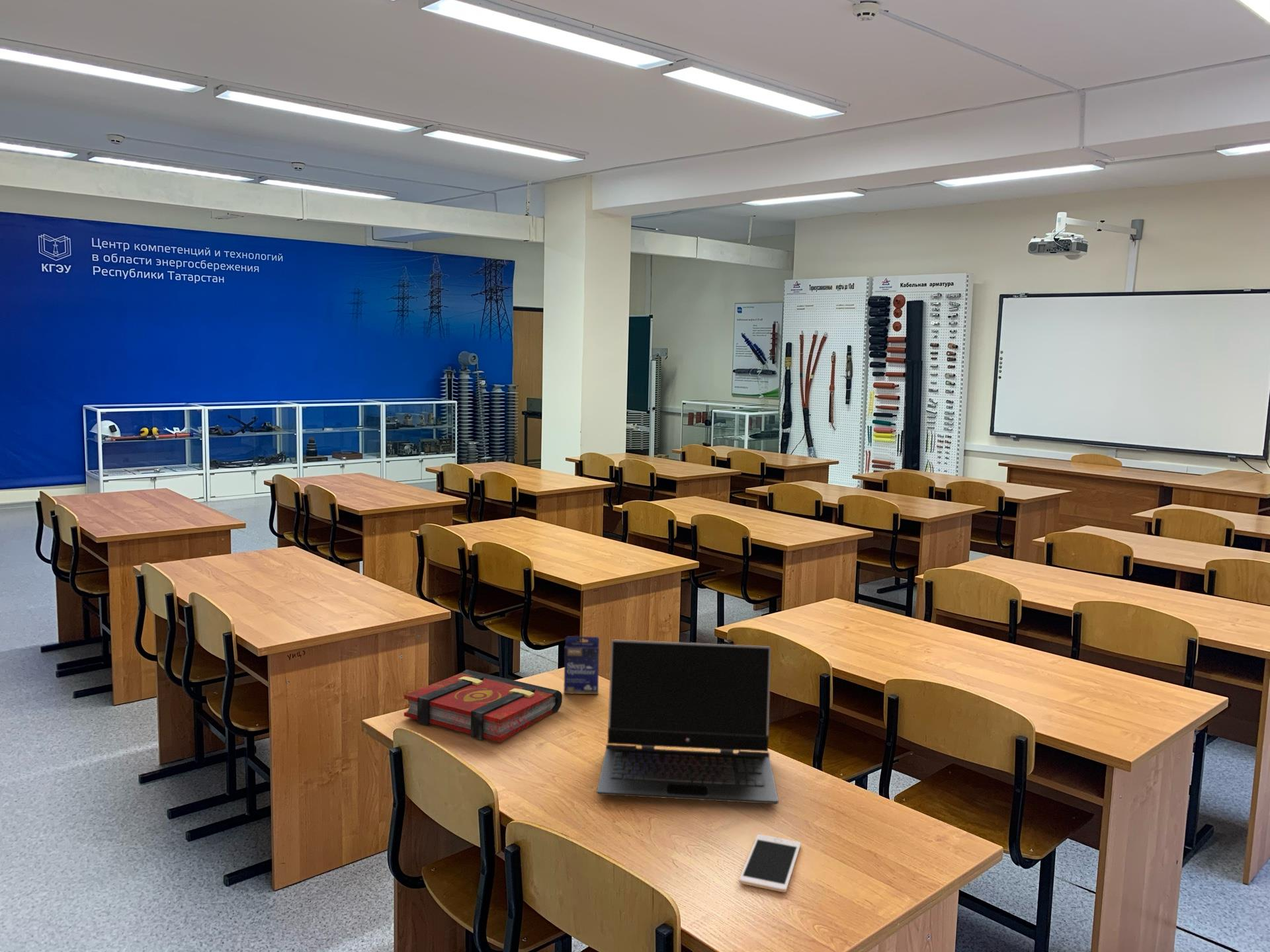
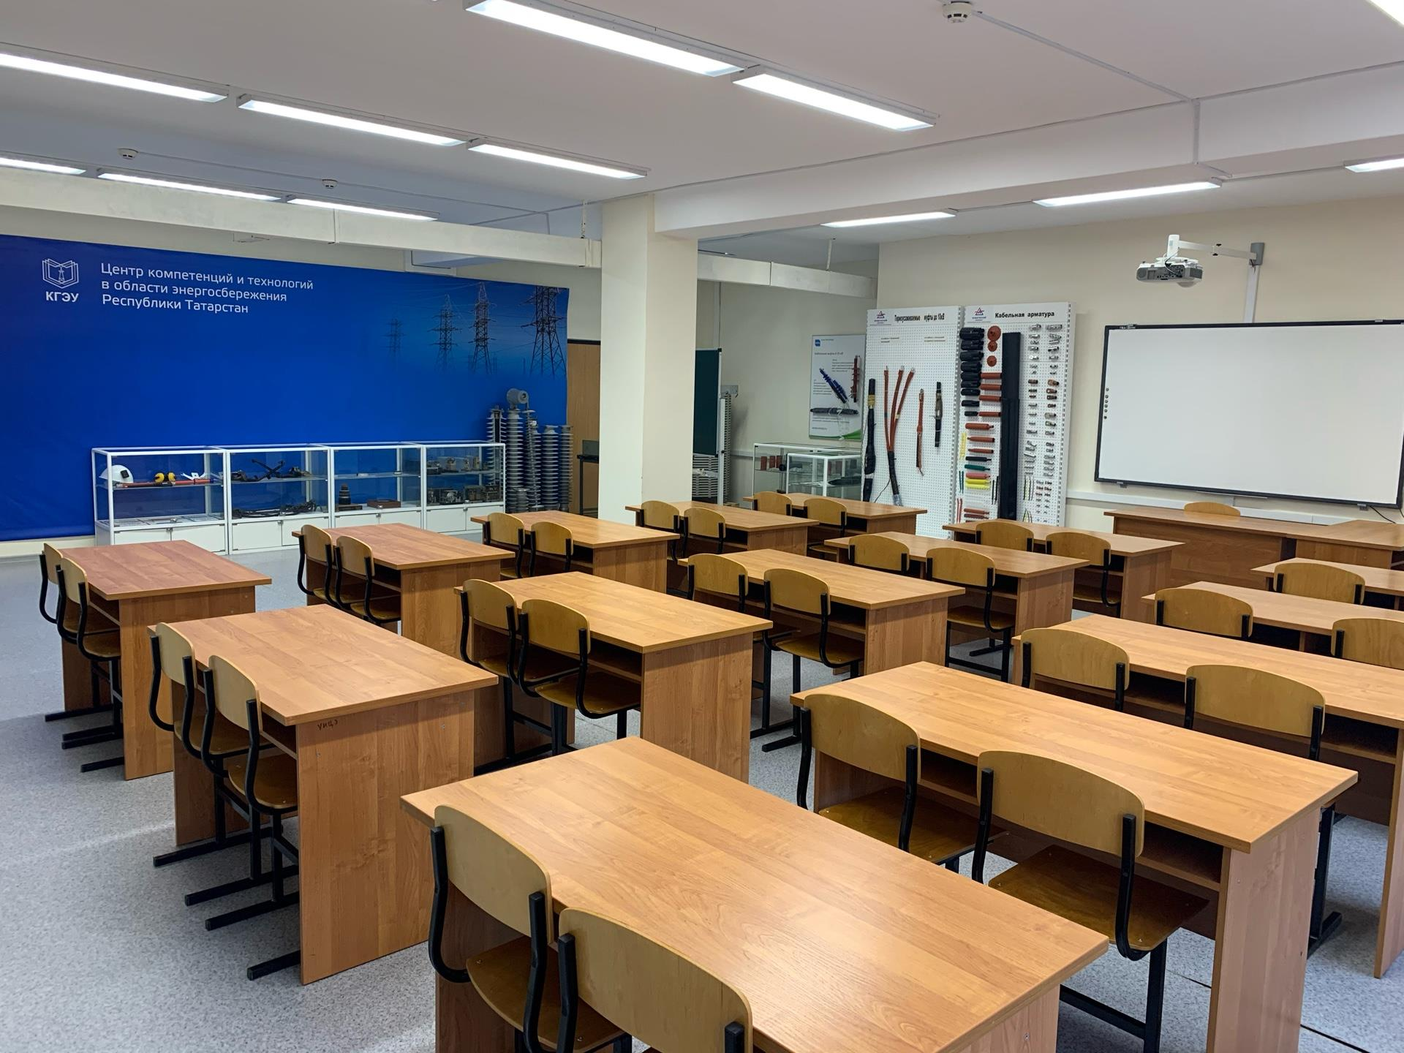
- laptop computer (689, 719)
- small box (581, 665)
- cell phone (771, 861)
- book (484, 701)
